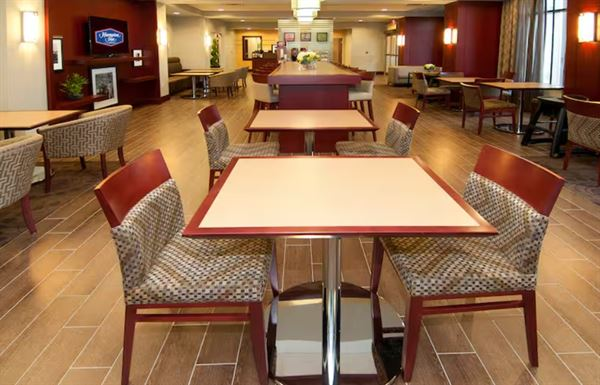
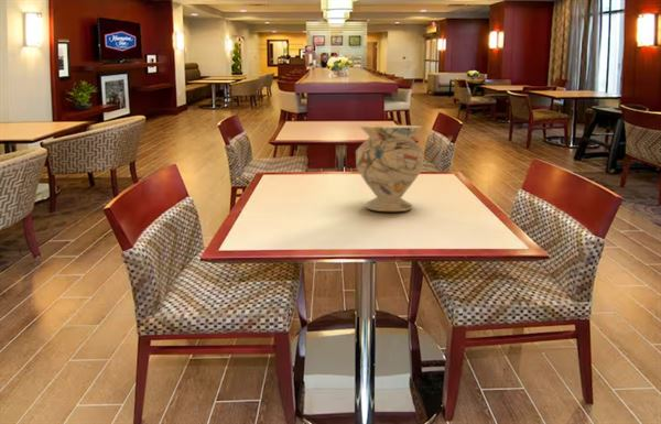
+ decorative vase (389, 166)
